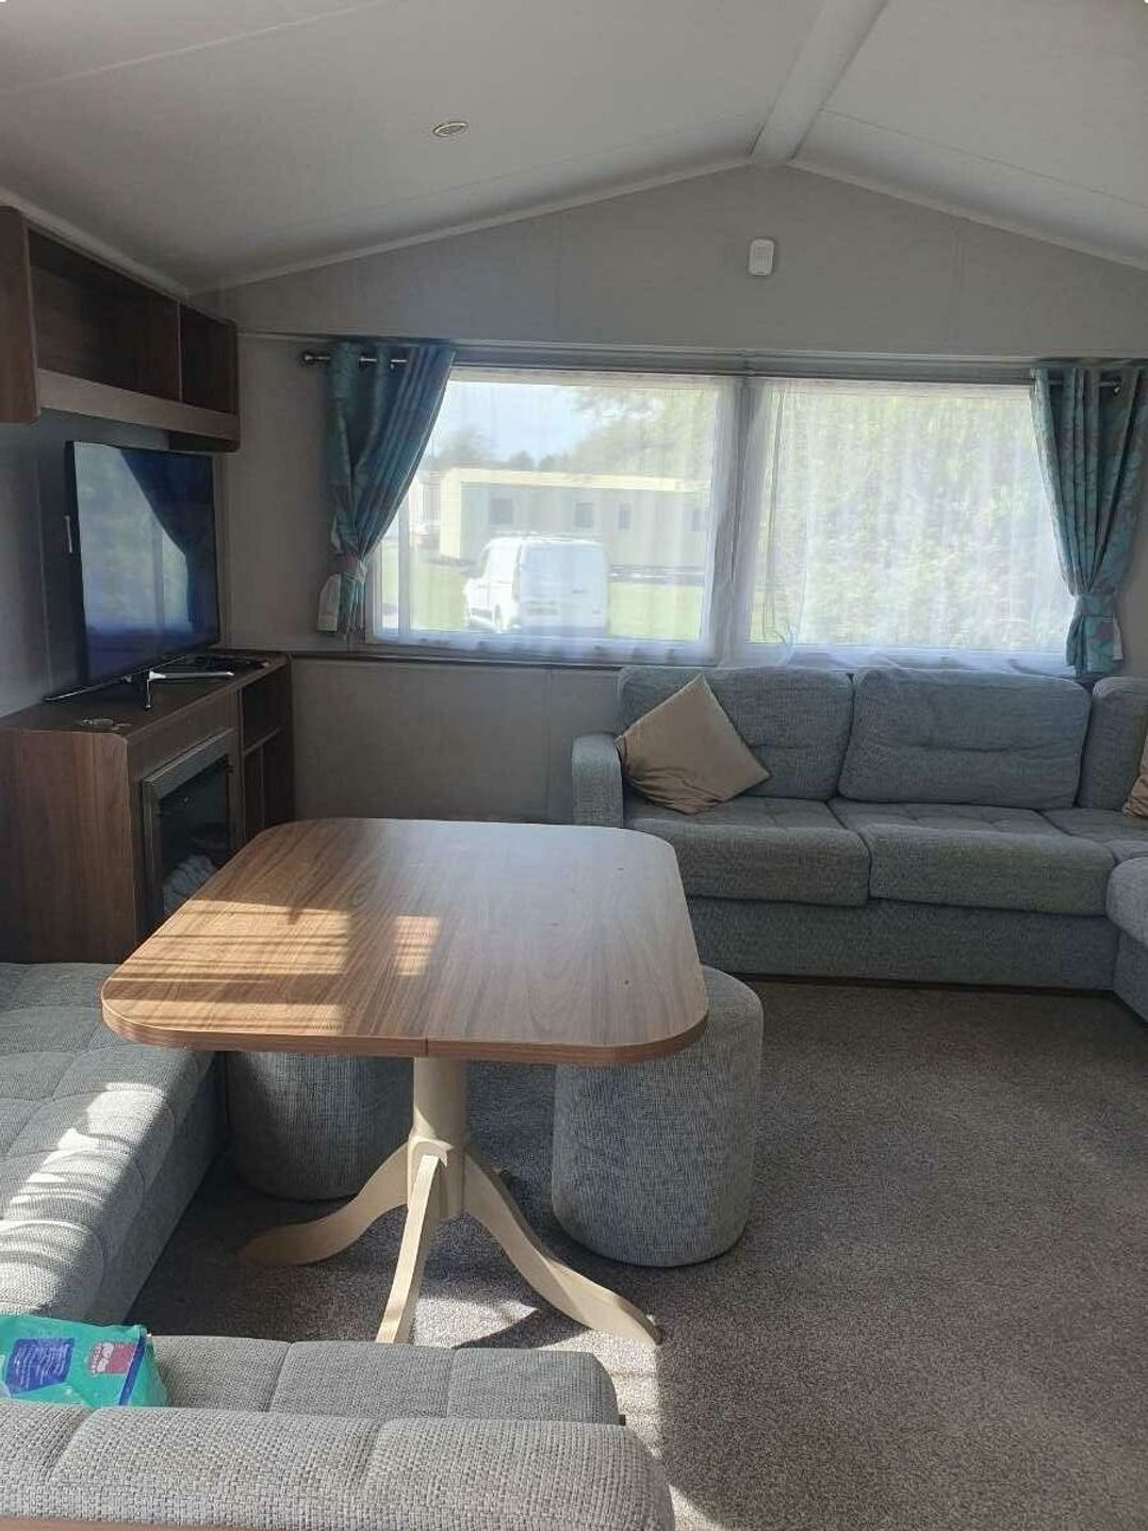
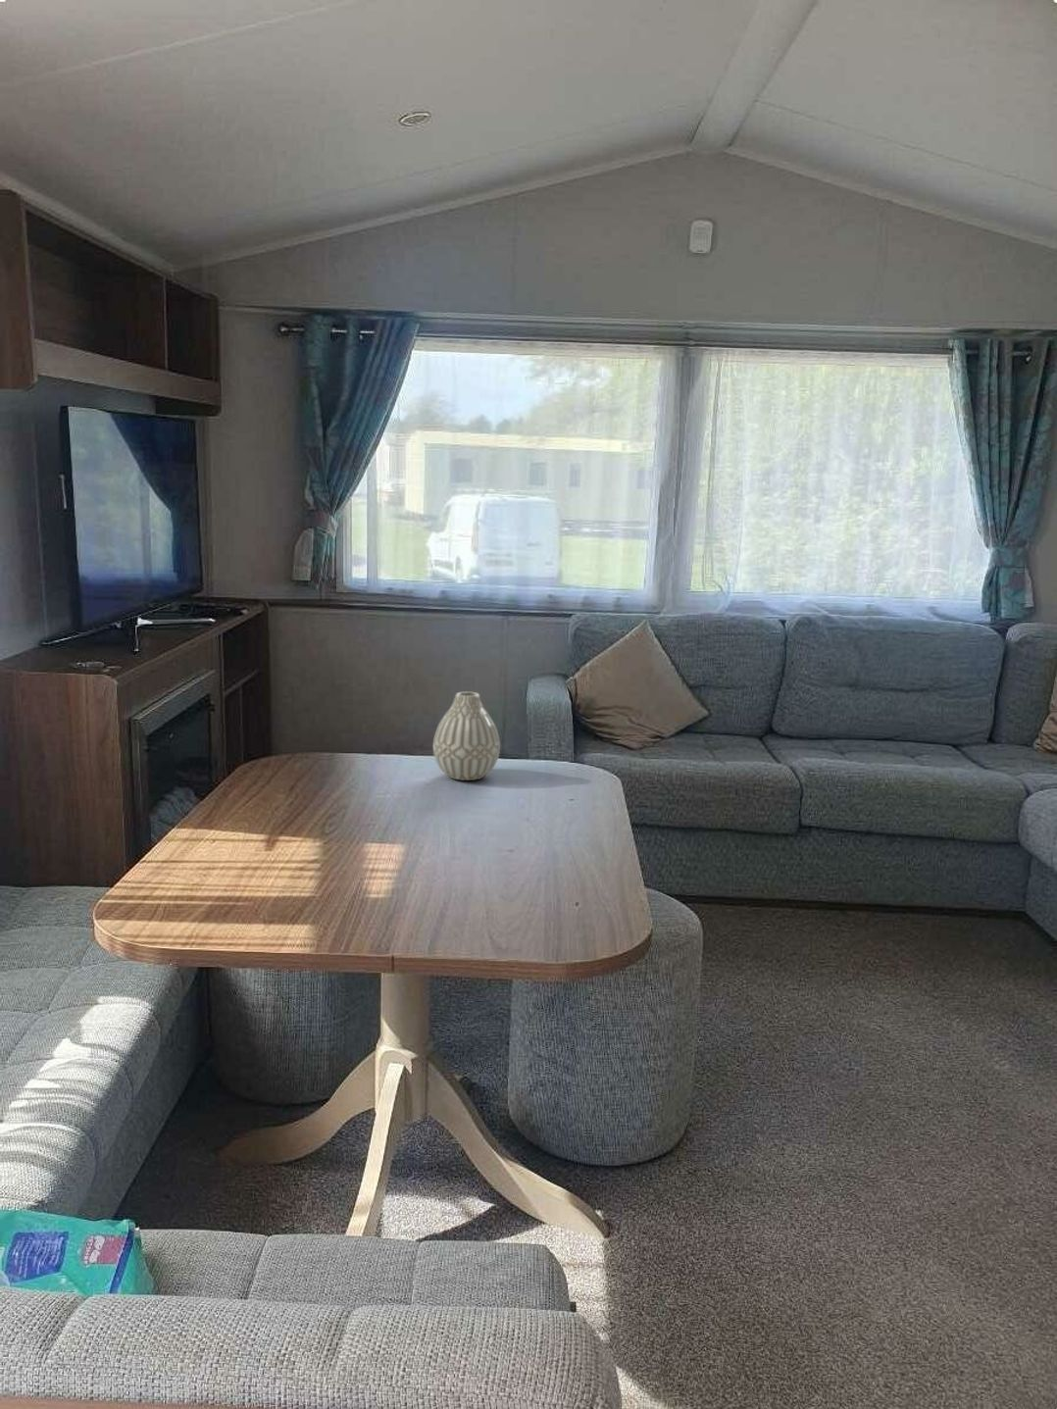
+ vase (466, 734)
